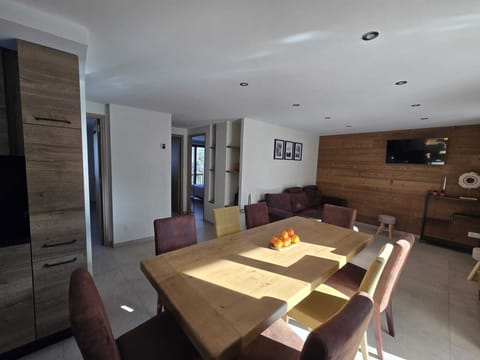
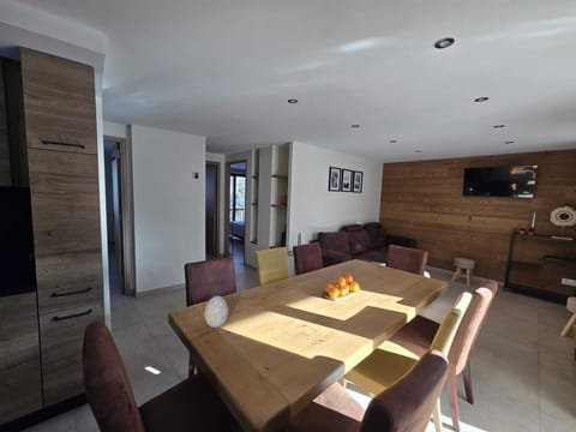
+ decorative egg (216, 310)
